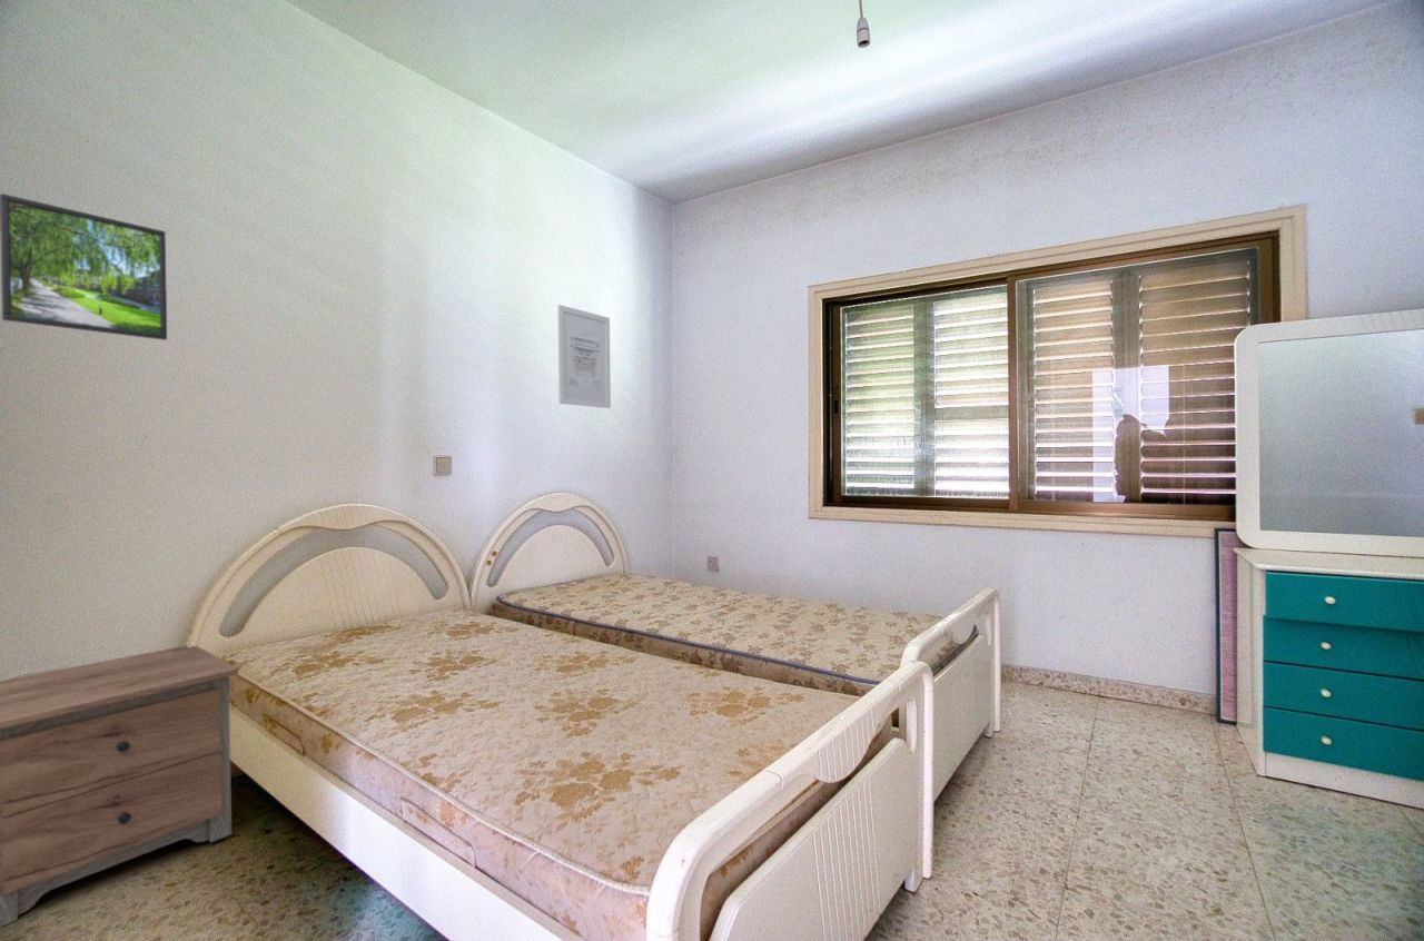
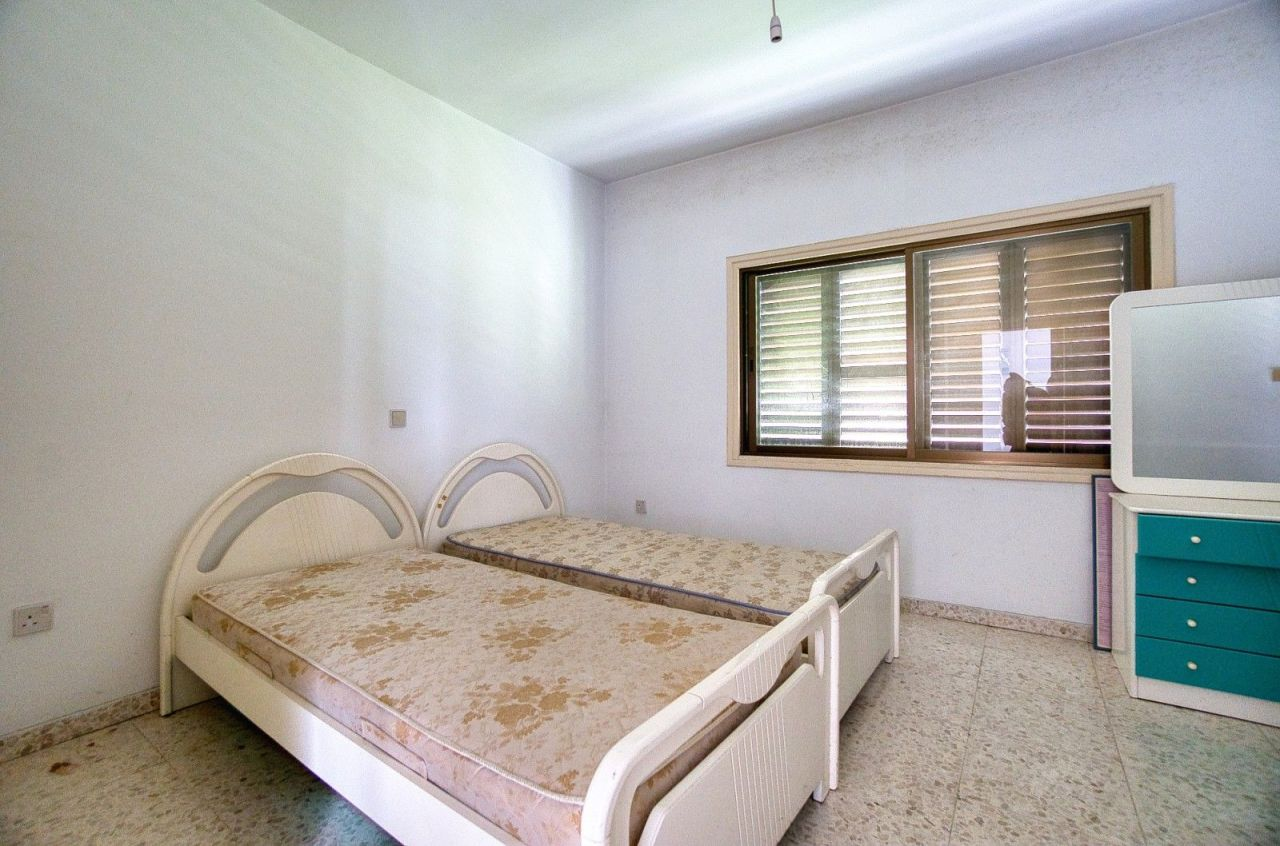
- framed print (89, 273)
- wall art (585, 358)
- nightstand (106, 766)
